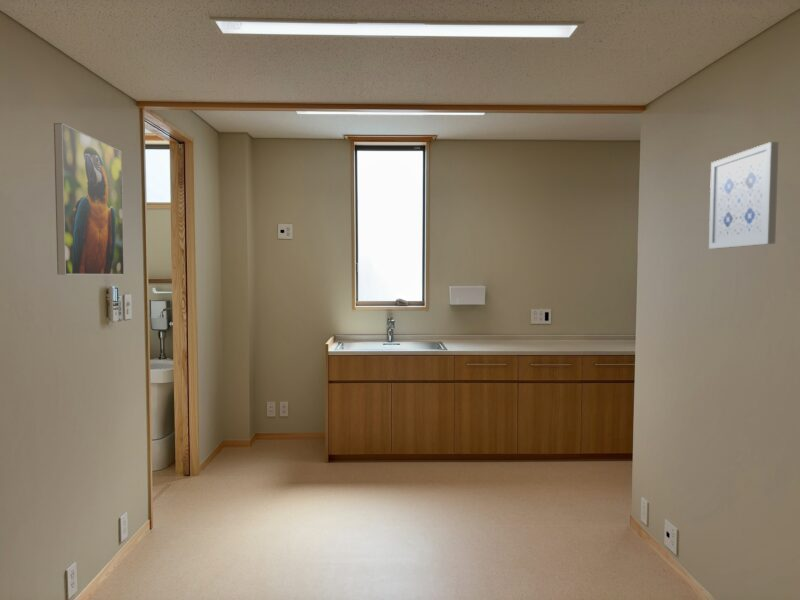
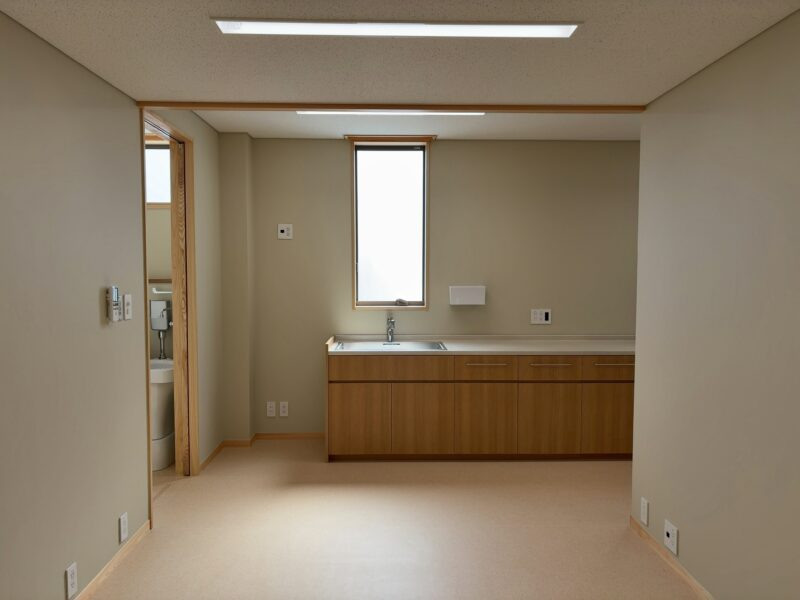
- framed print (92, 207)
- wall art (740, 199)
